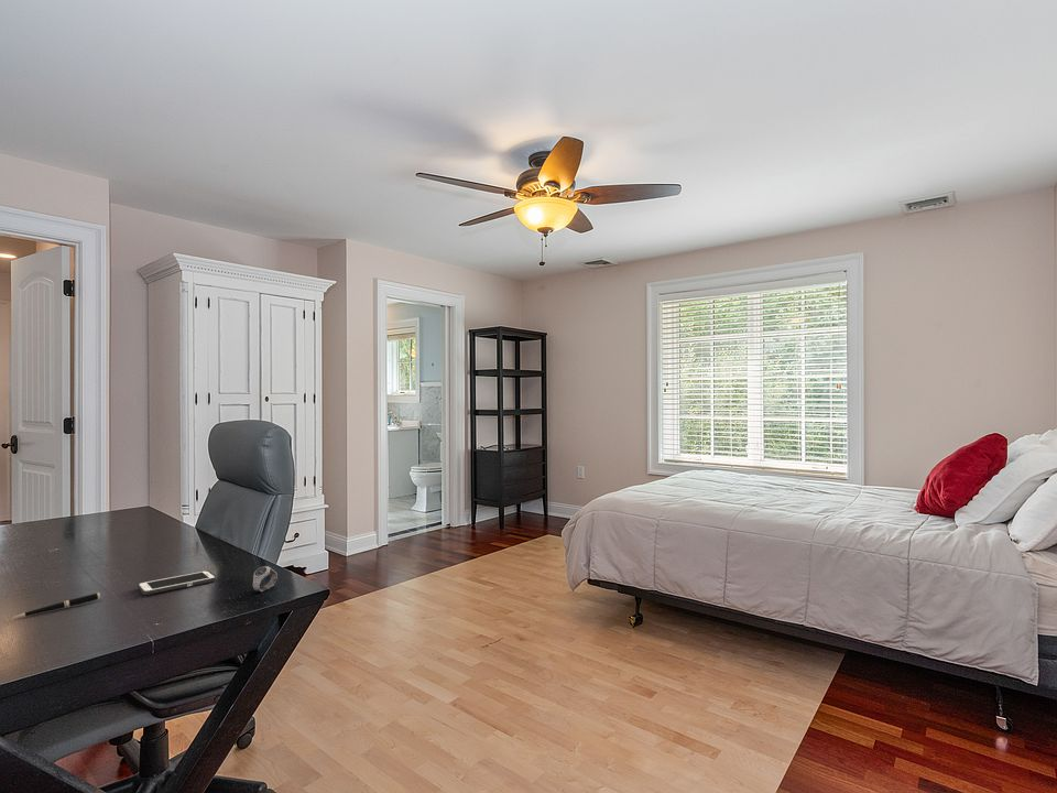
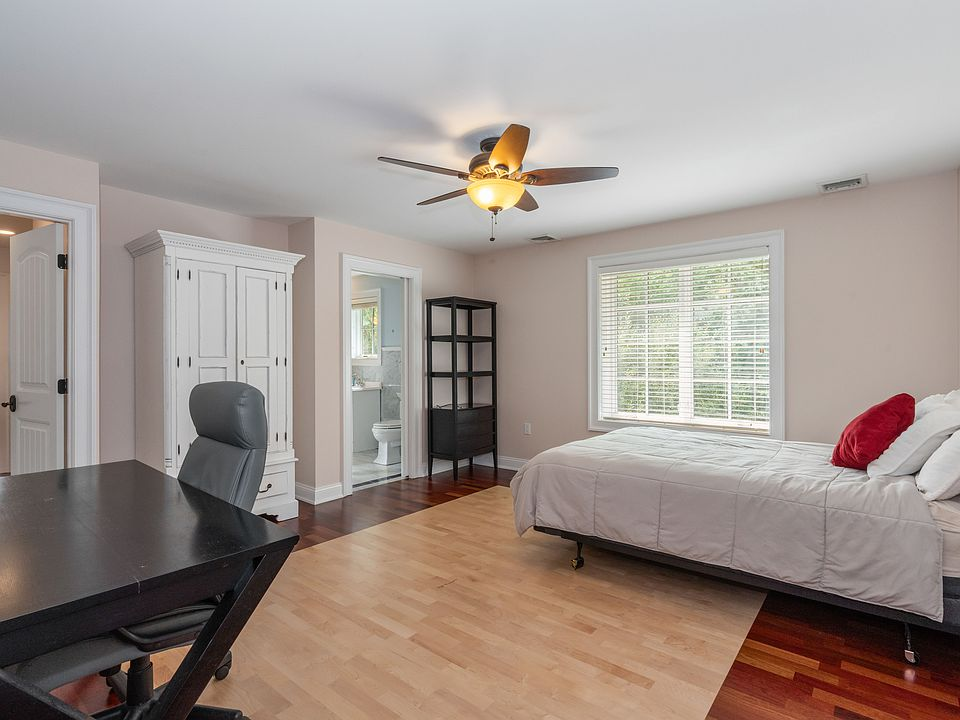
- wristwatch (264, 576)
- cell phone (177, 582)
- pen (57, 605)
